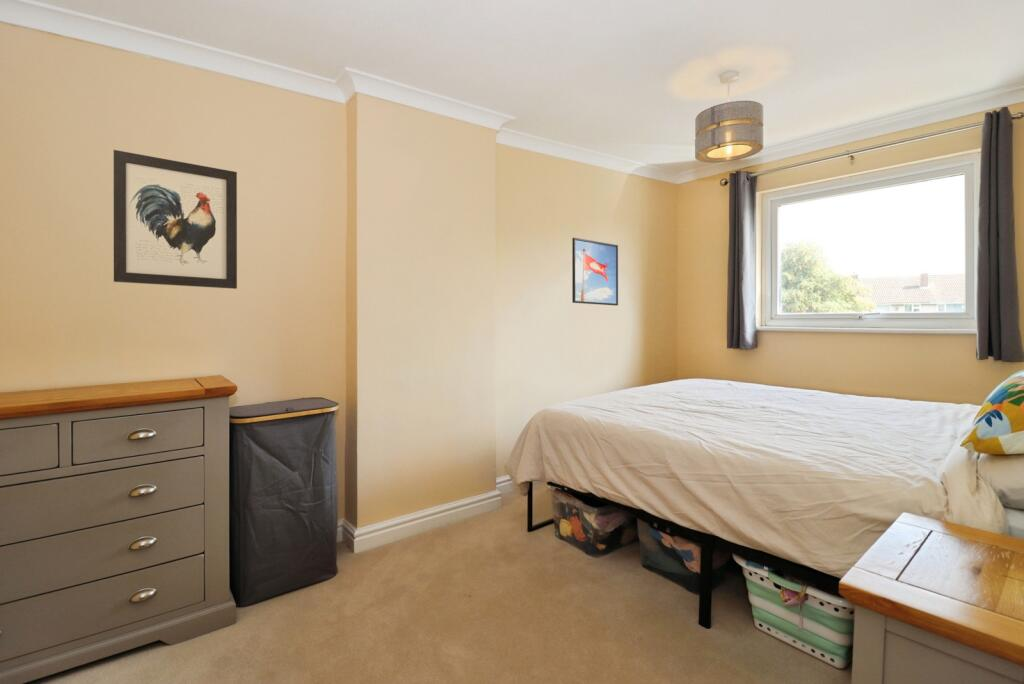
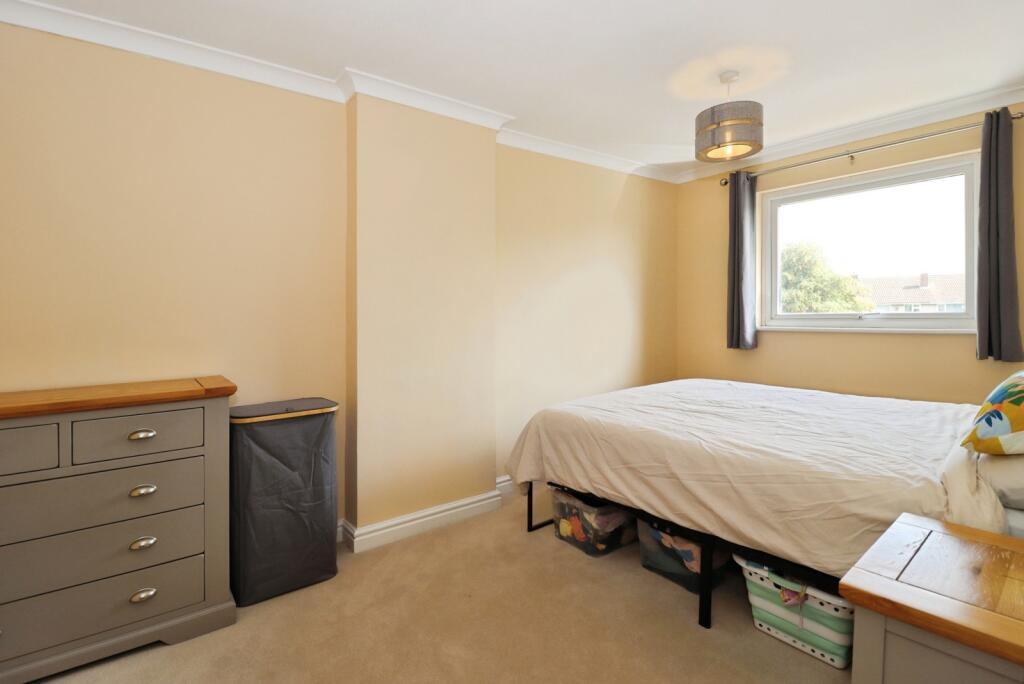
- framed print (596, 272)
- wall art (178, 223)
